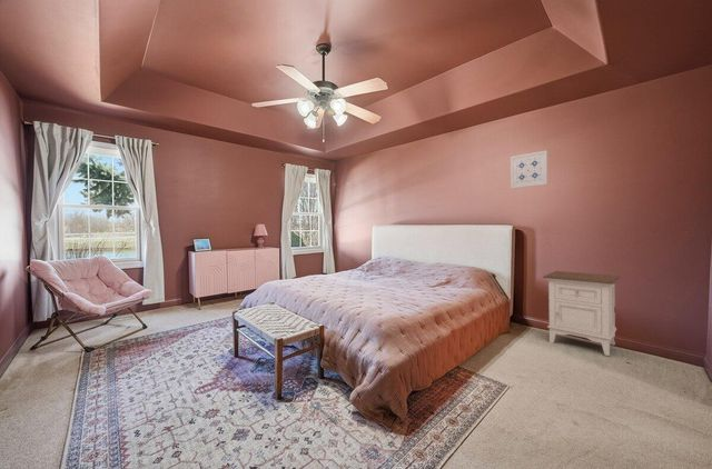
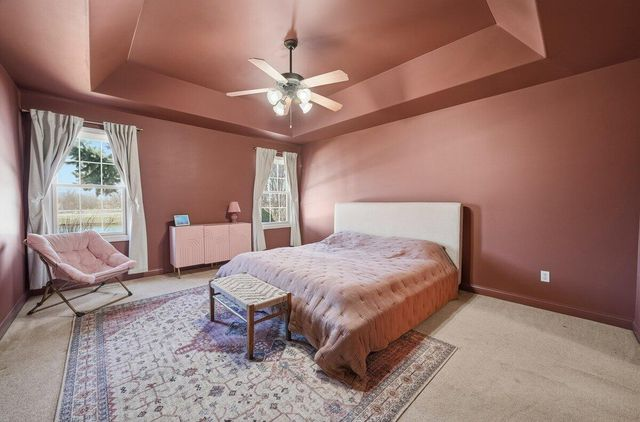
- wall art (527, 170)
- nightstand (581, 309)
